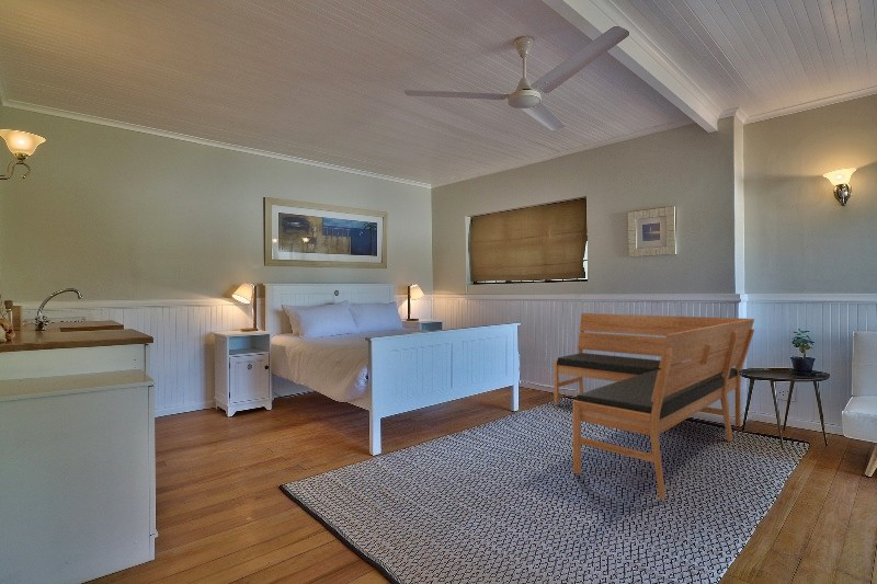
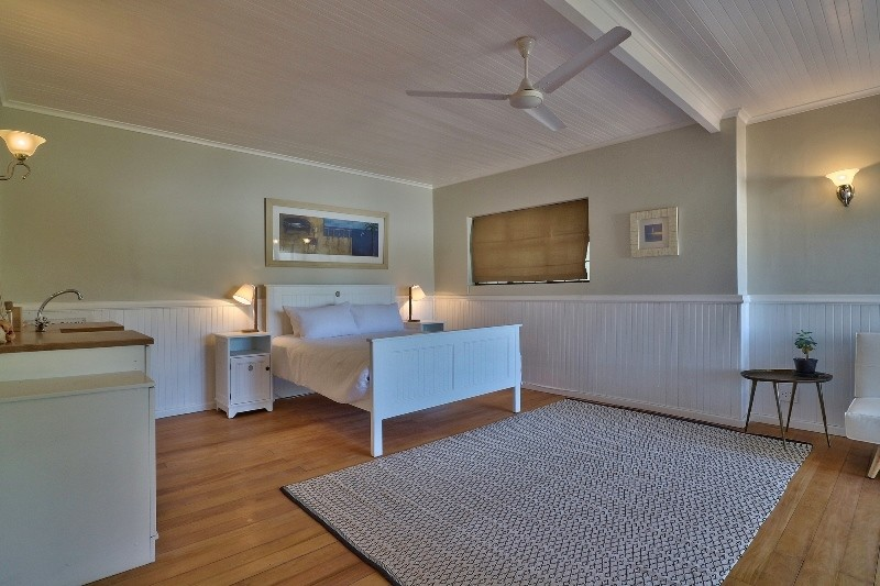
- bench (611, 376)
